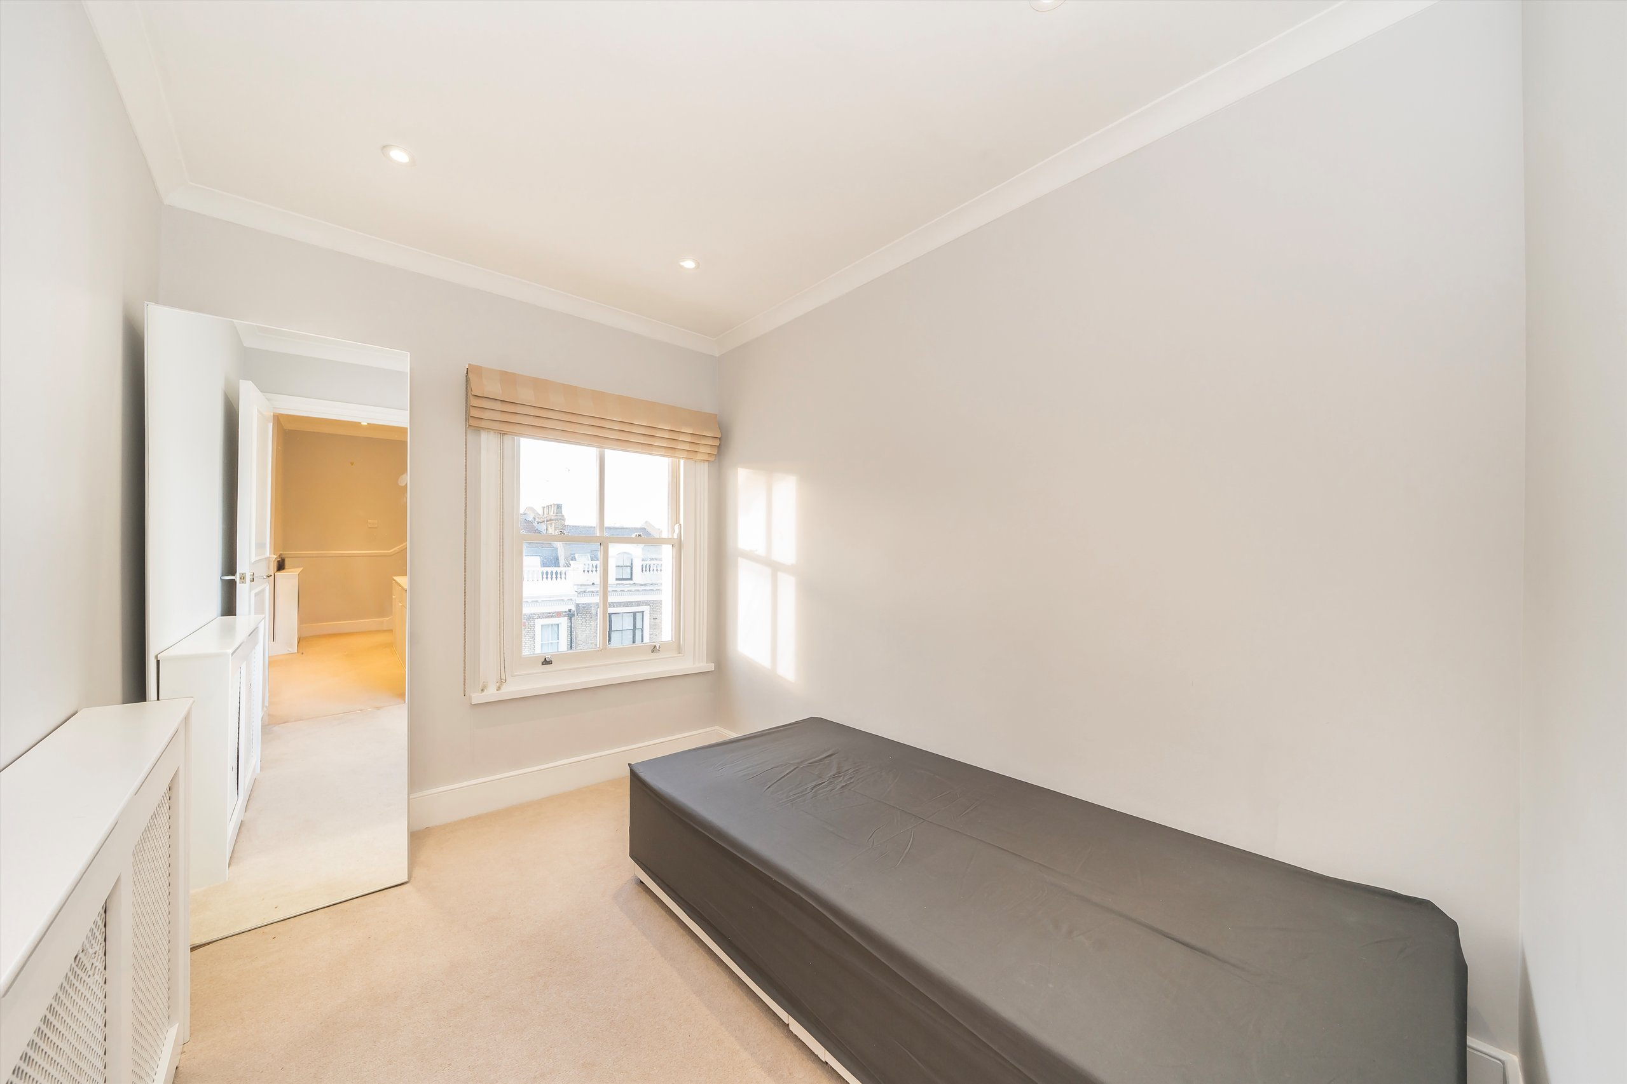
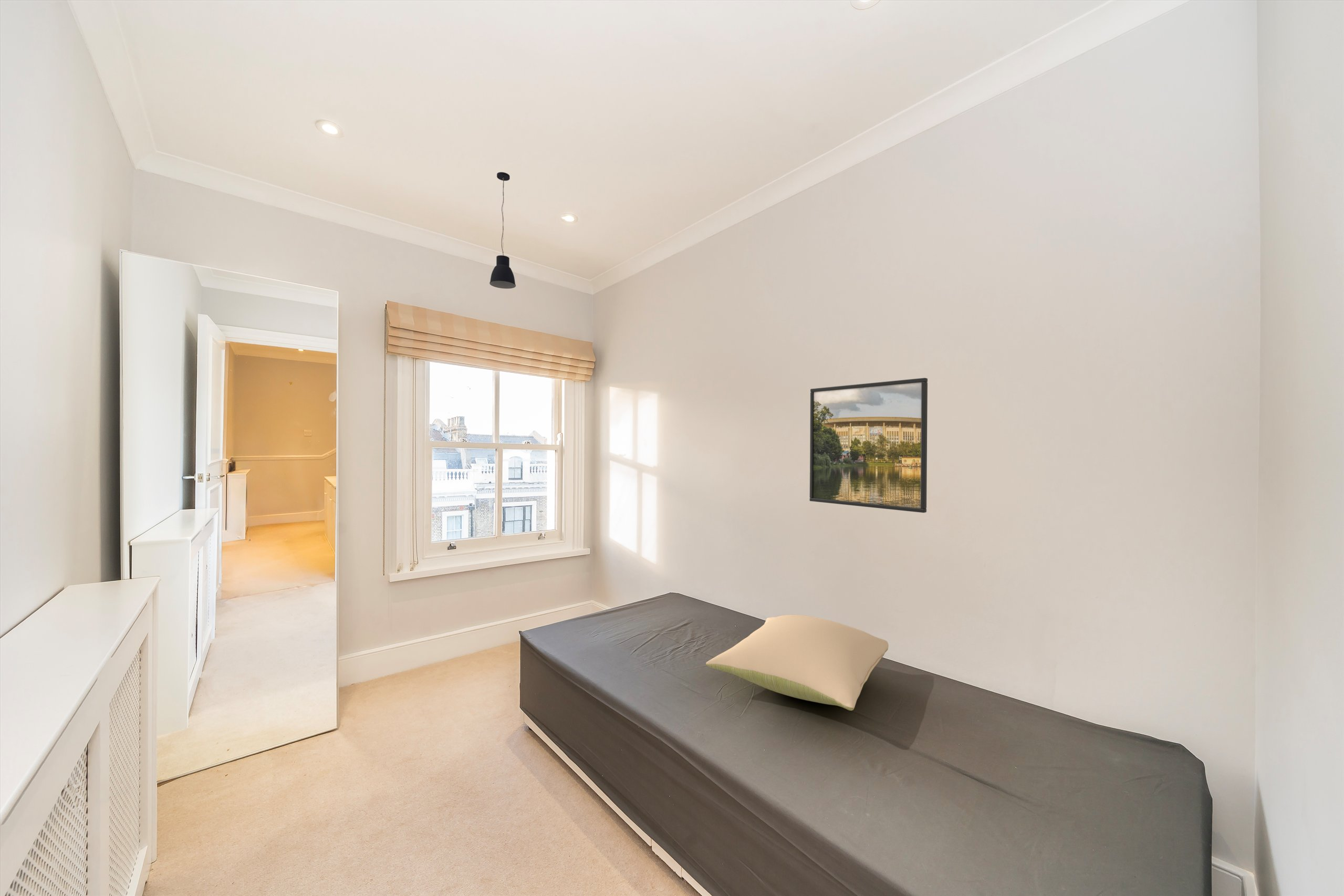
+ pendant light (503, 230)
+ pillow (801, 654)
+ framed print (863, 445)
